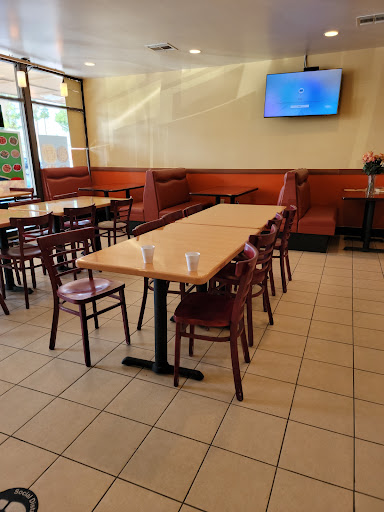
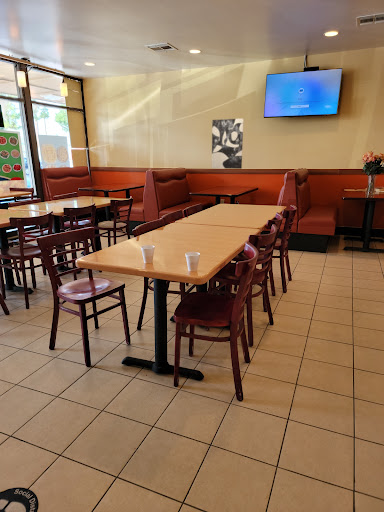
+ wall art (227, 144)
